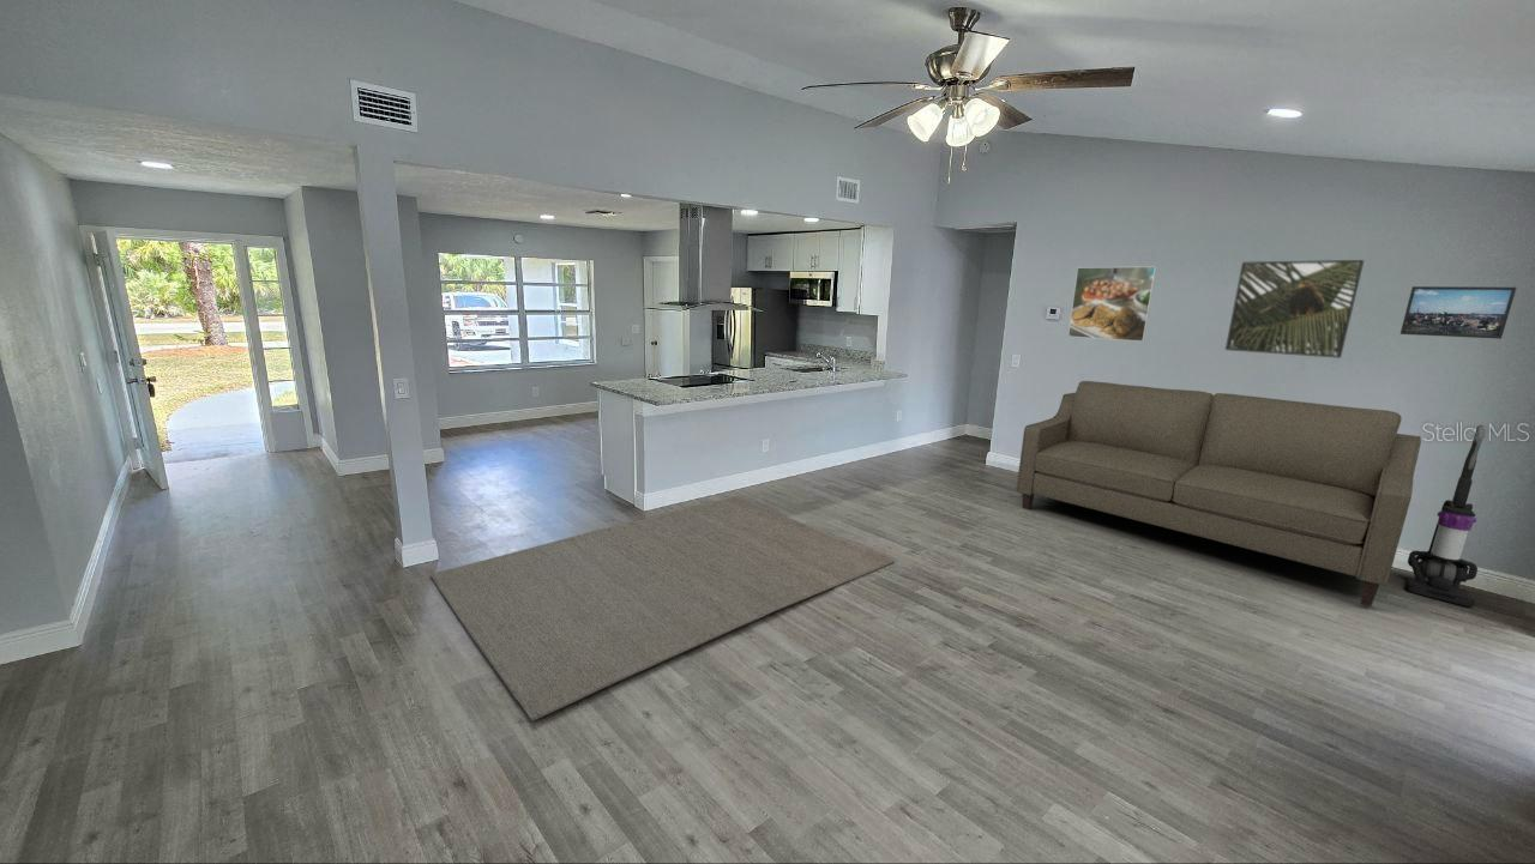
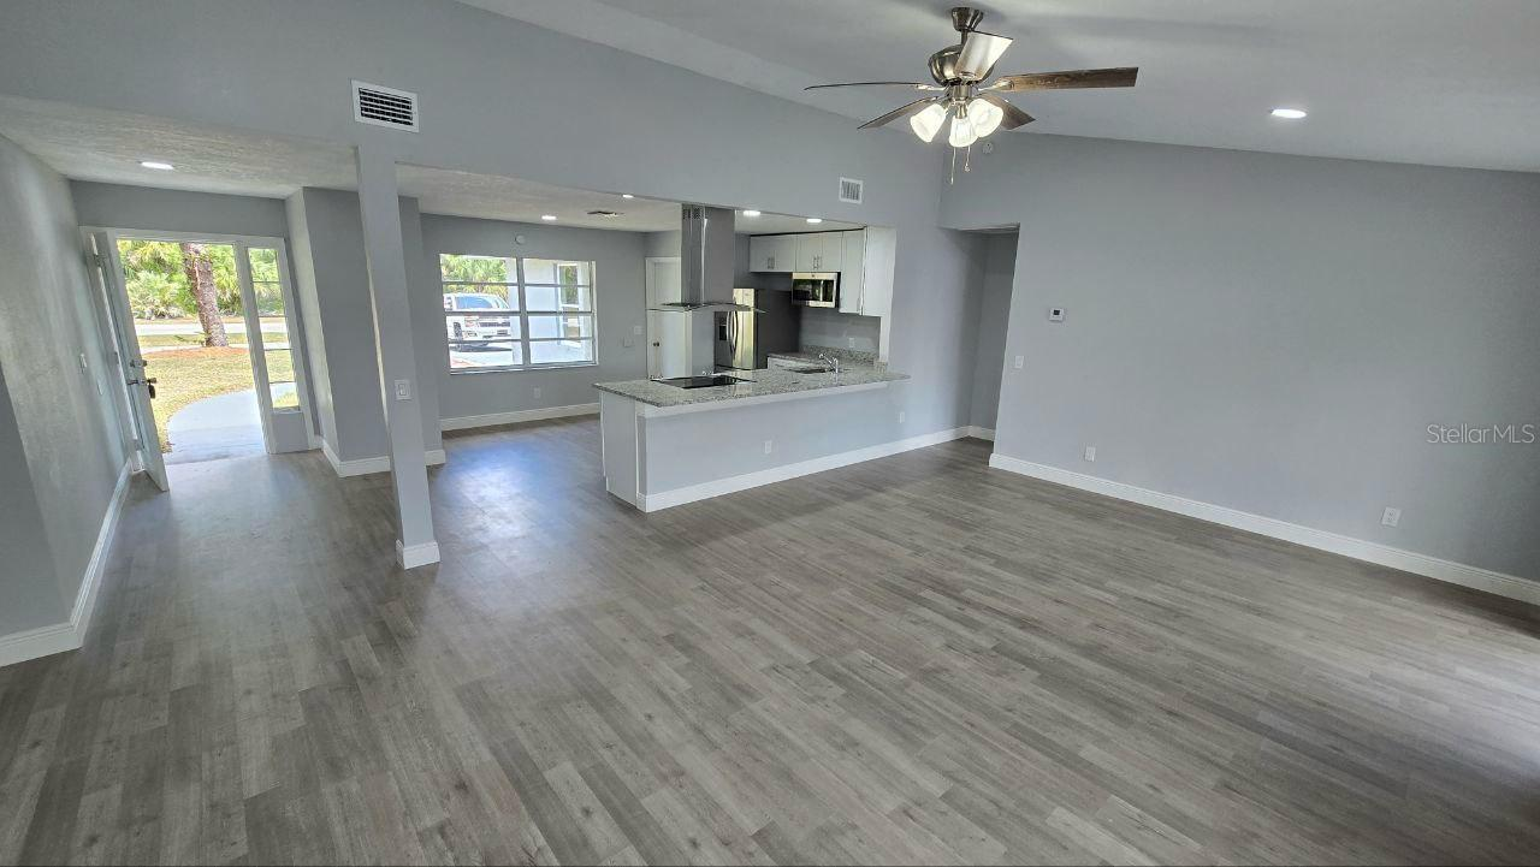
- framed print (1109, 303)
- vacuum cleaner (1458, 512)
- rug (673, 567)
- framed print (1289, 308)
- sofa (1194, 465)
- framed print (1455, 312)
